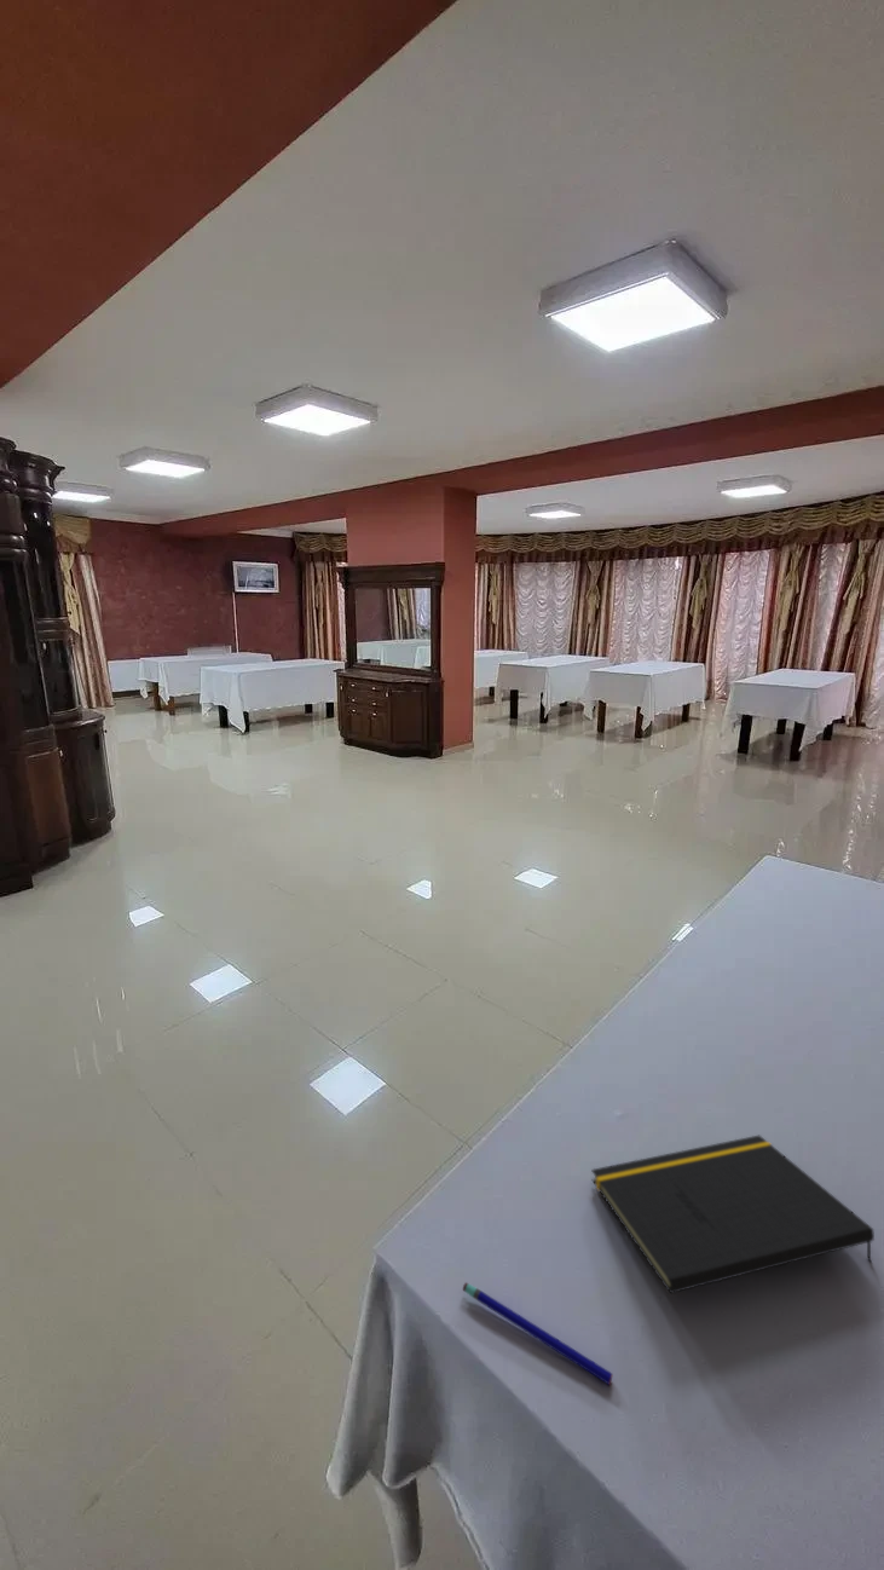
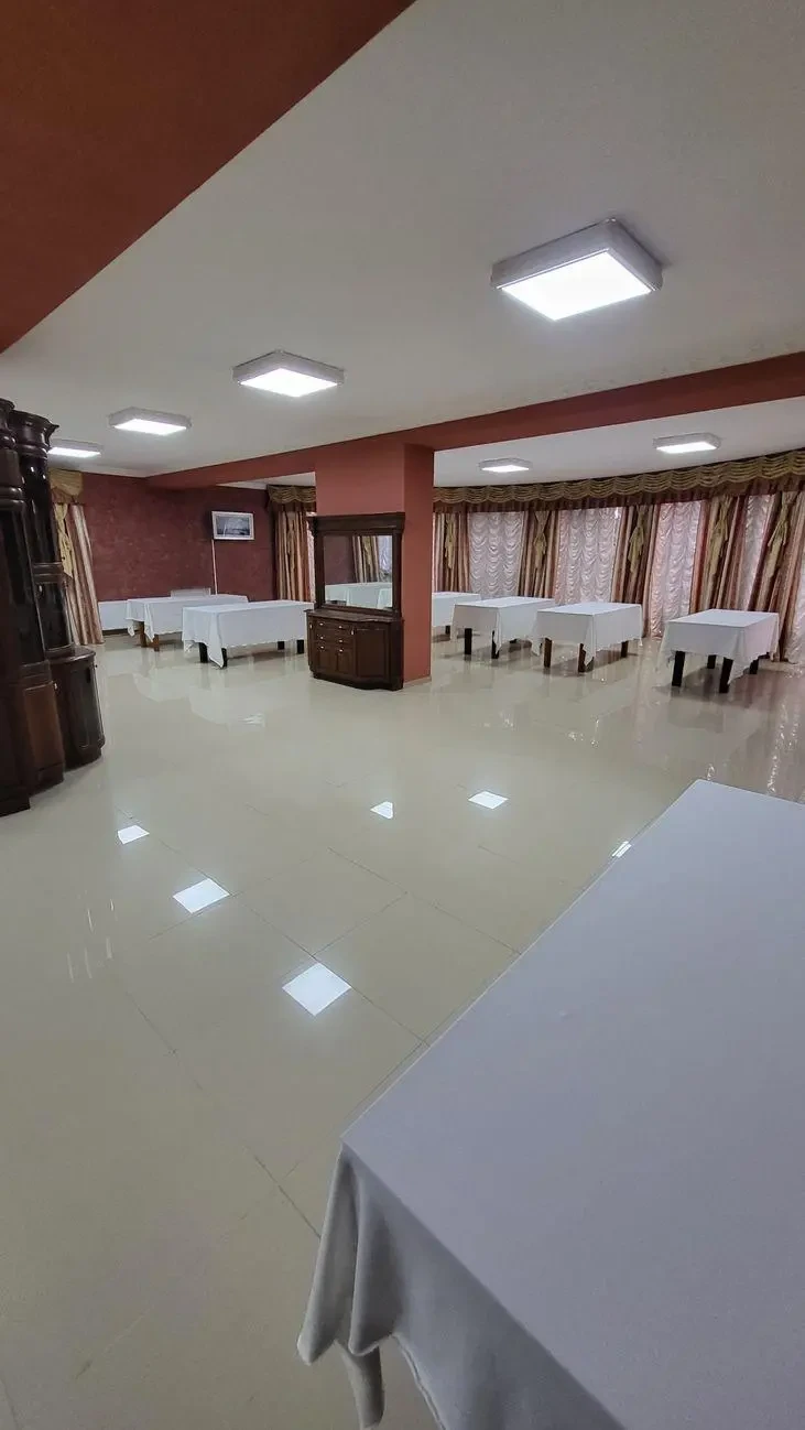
- pen (532, 1329)
- notepad (721, 1202)
